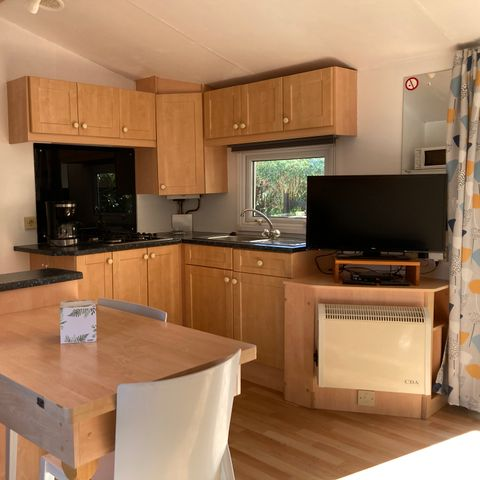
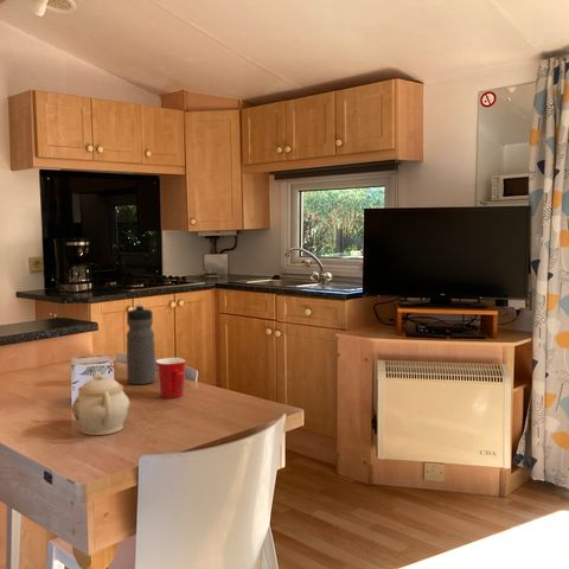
+ mug (173, 378)
+ water bottle (140, 343)
+ teapot (101, 402)
